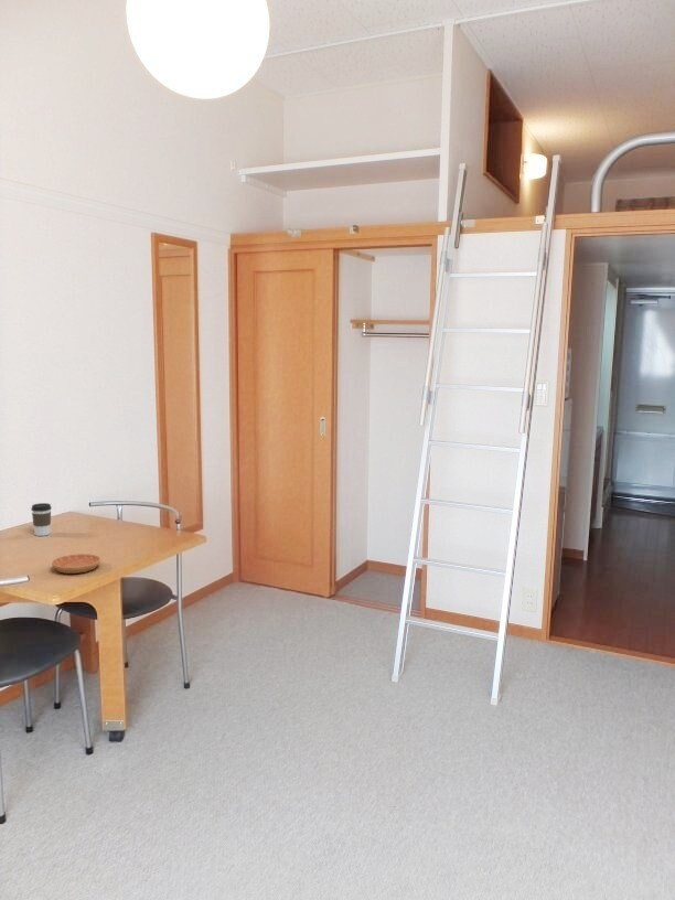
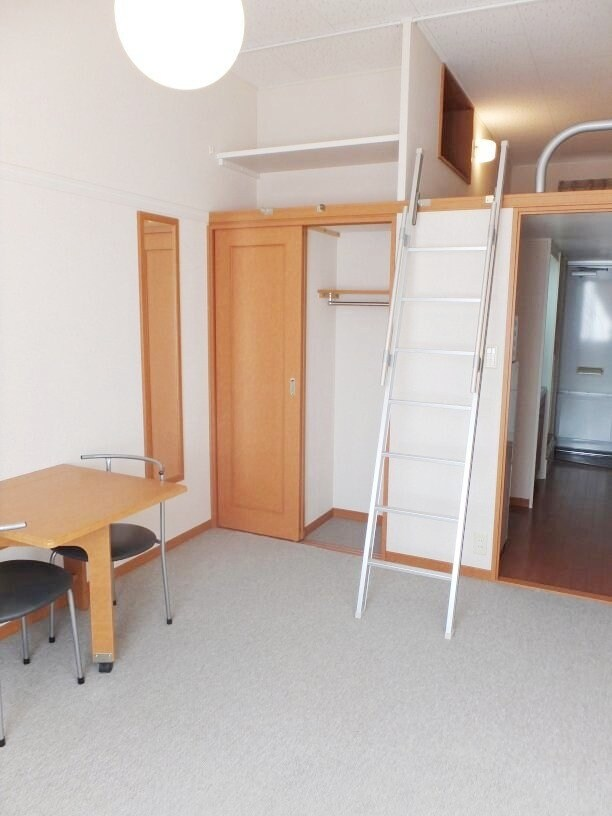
- coffee cup (41, 519)
- saucer (76, 564)
